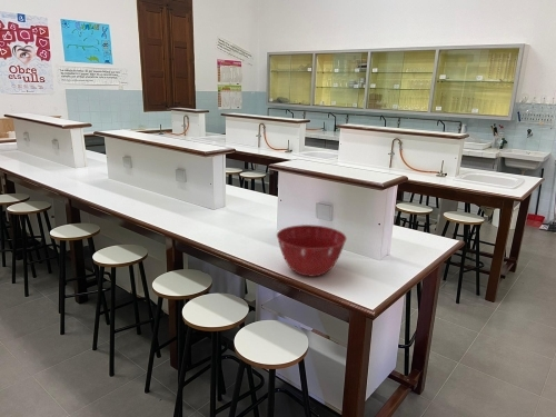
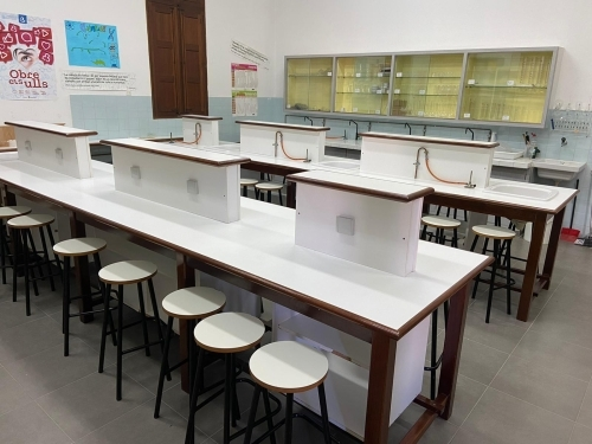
- mixing bowl (310, 252)
